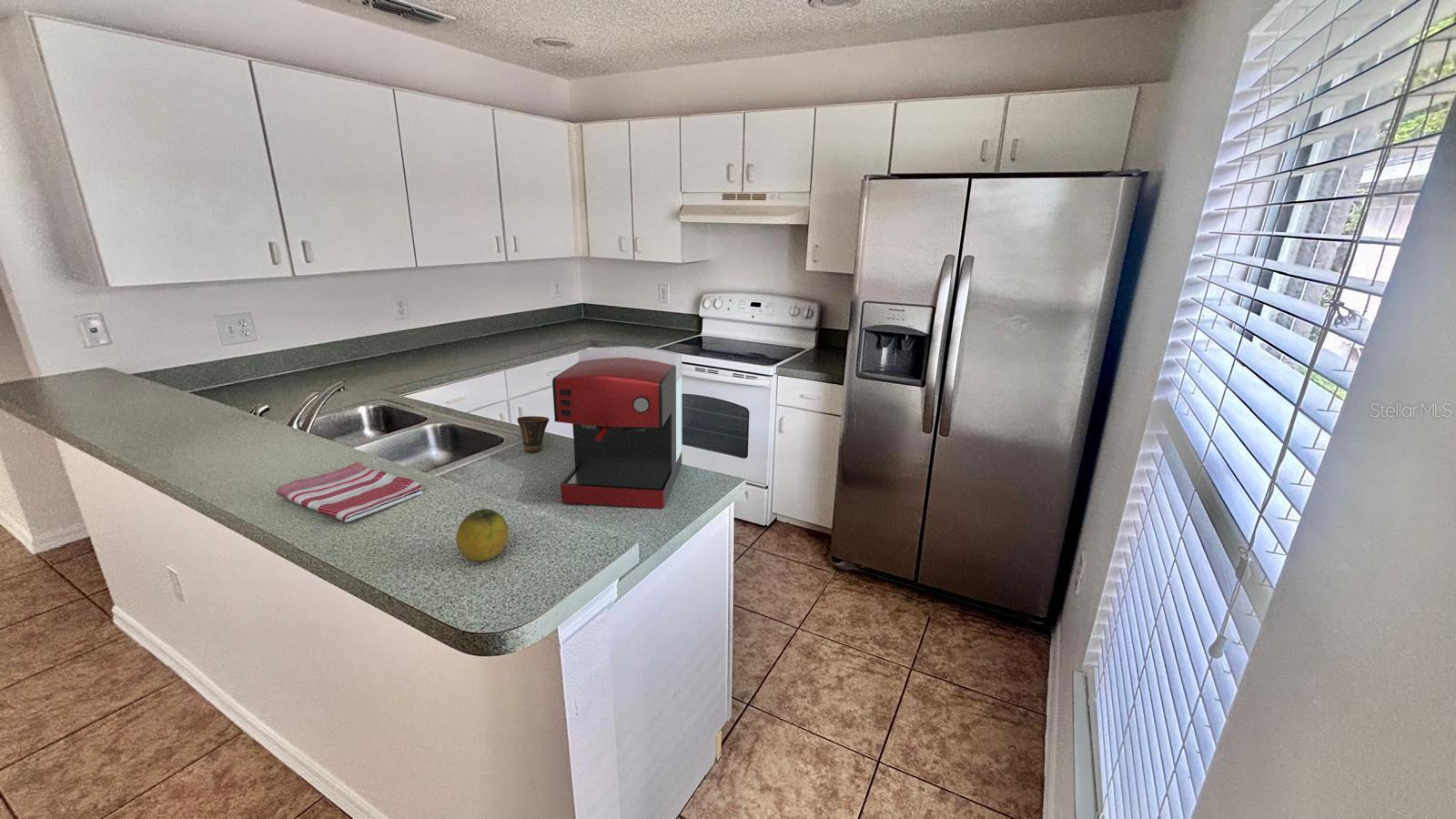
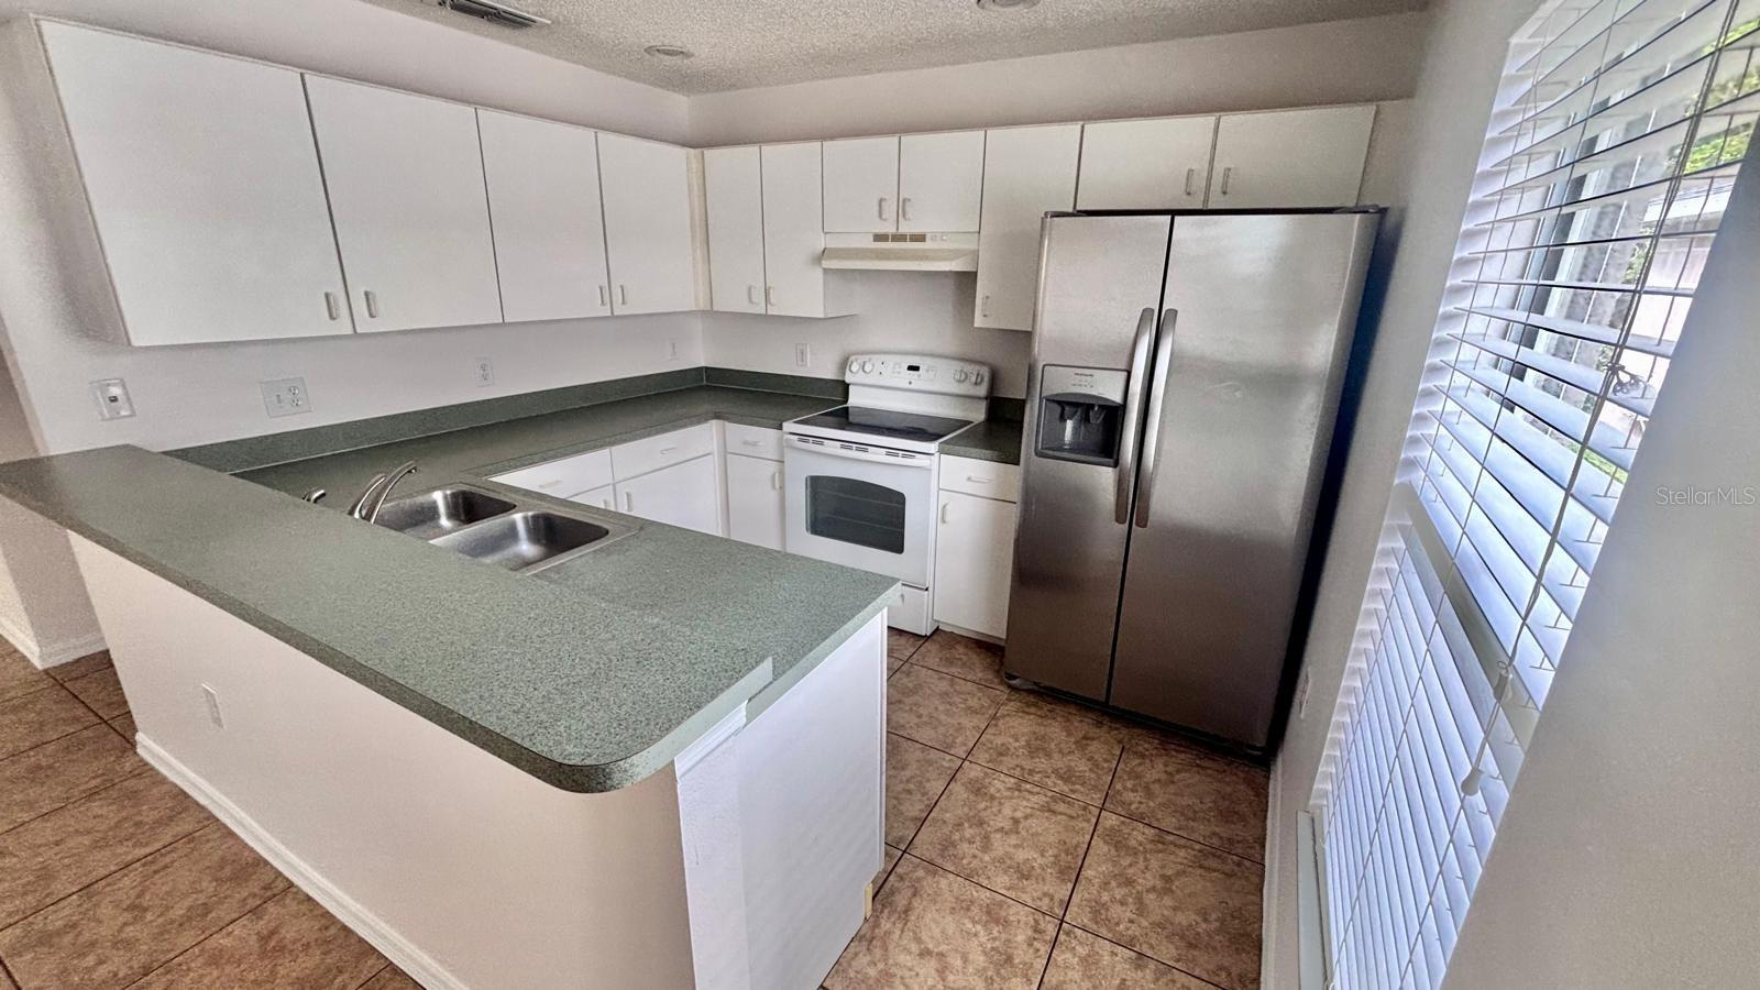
- dish towel (351, 490)
- cup (534, 432)
- coffee maker (620, 423)
- fruit (482, 535)
